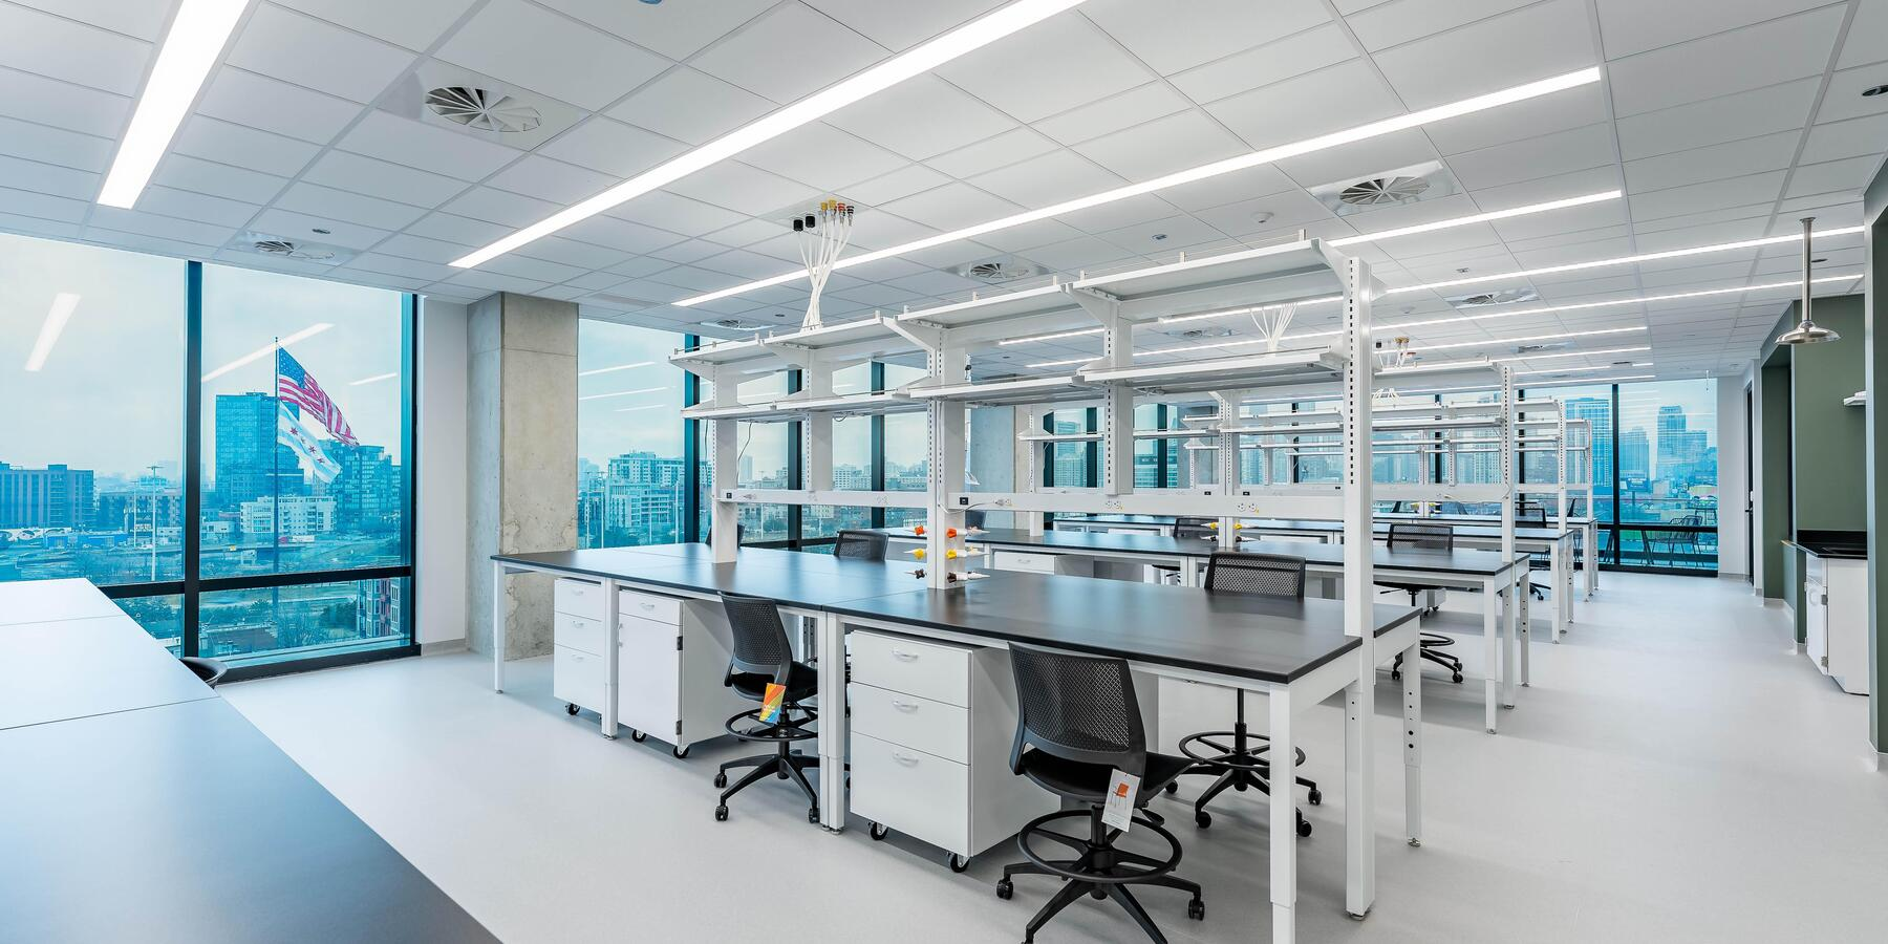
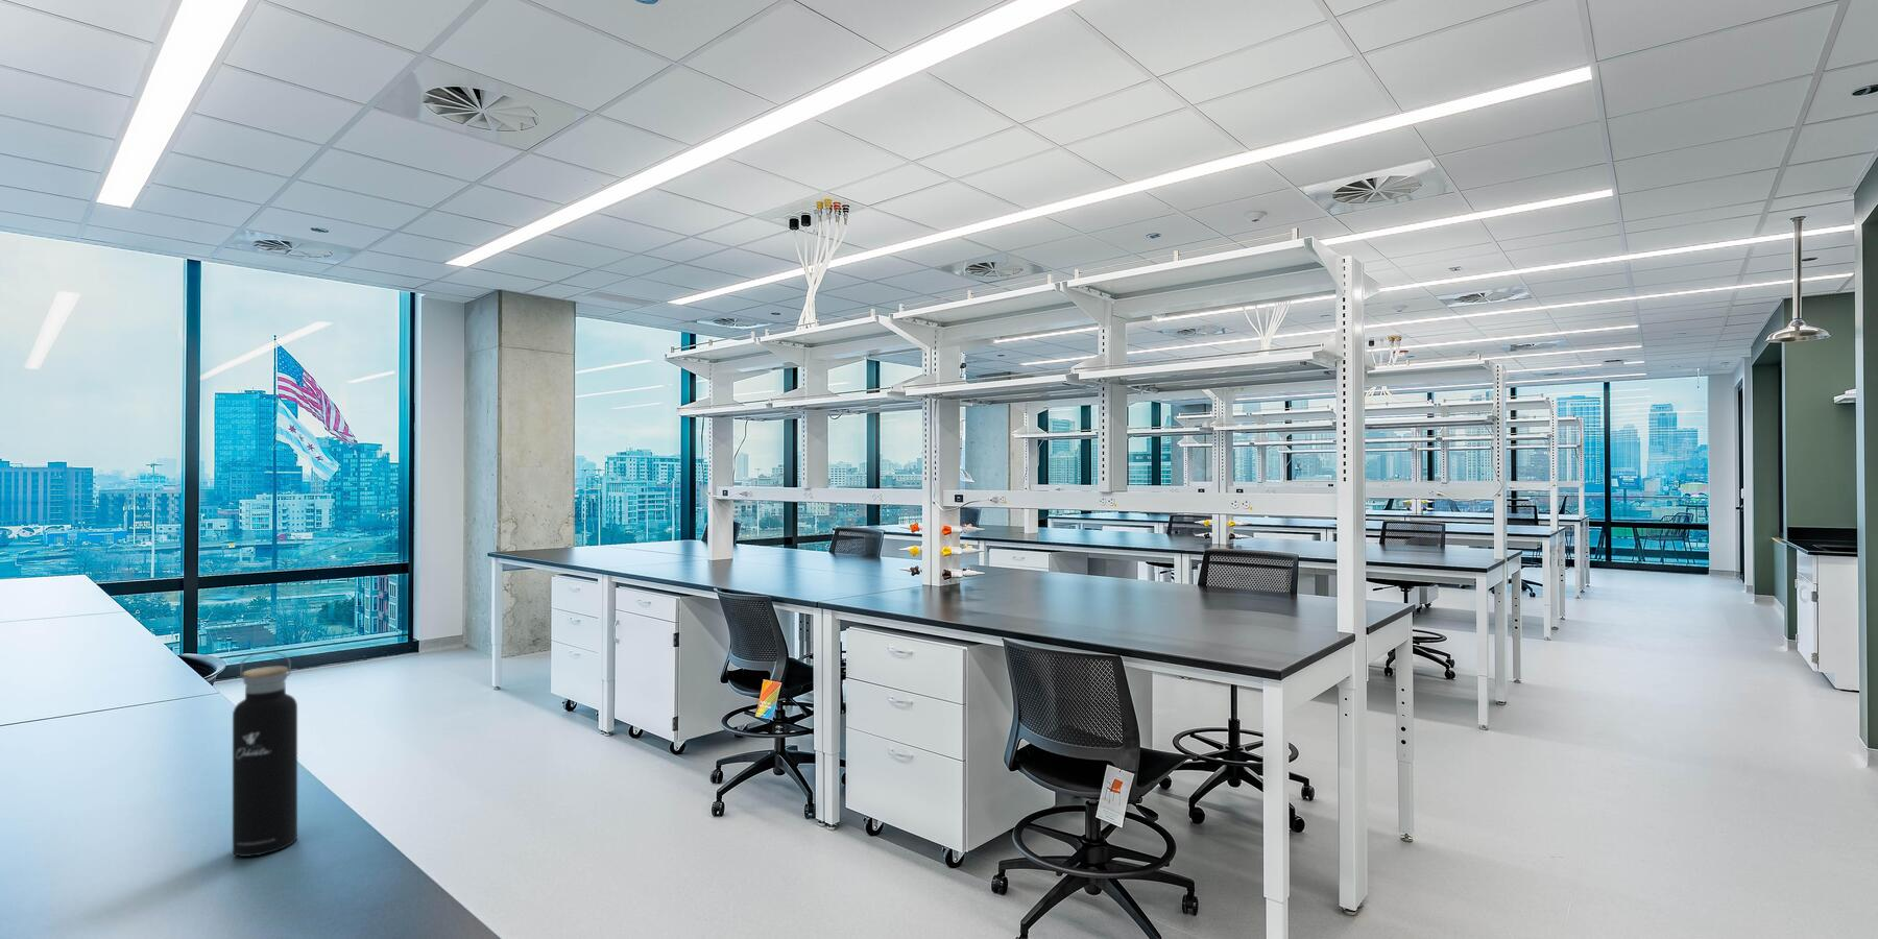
+ water bottle (265, 749)
